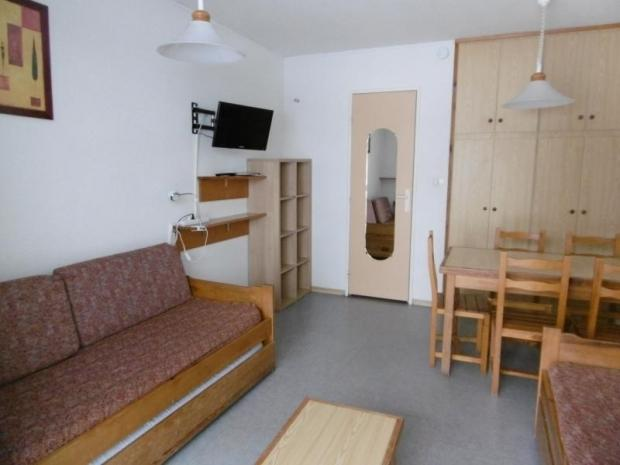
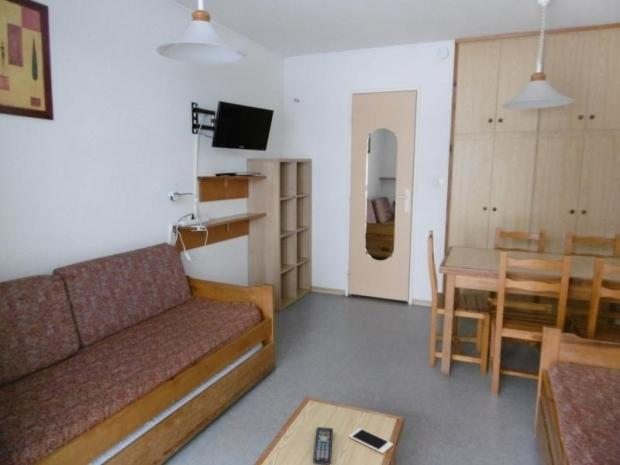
+ cell phone (370, 440)
+ remote control (323, 444)
